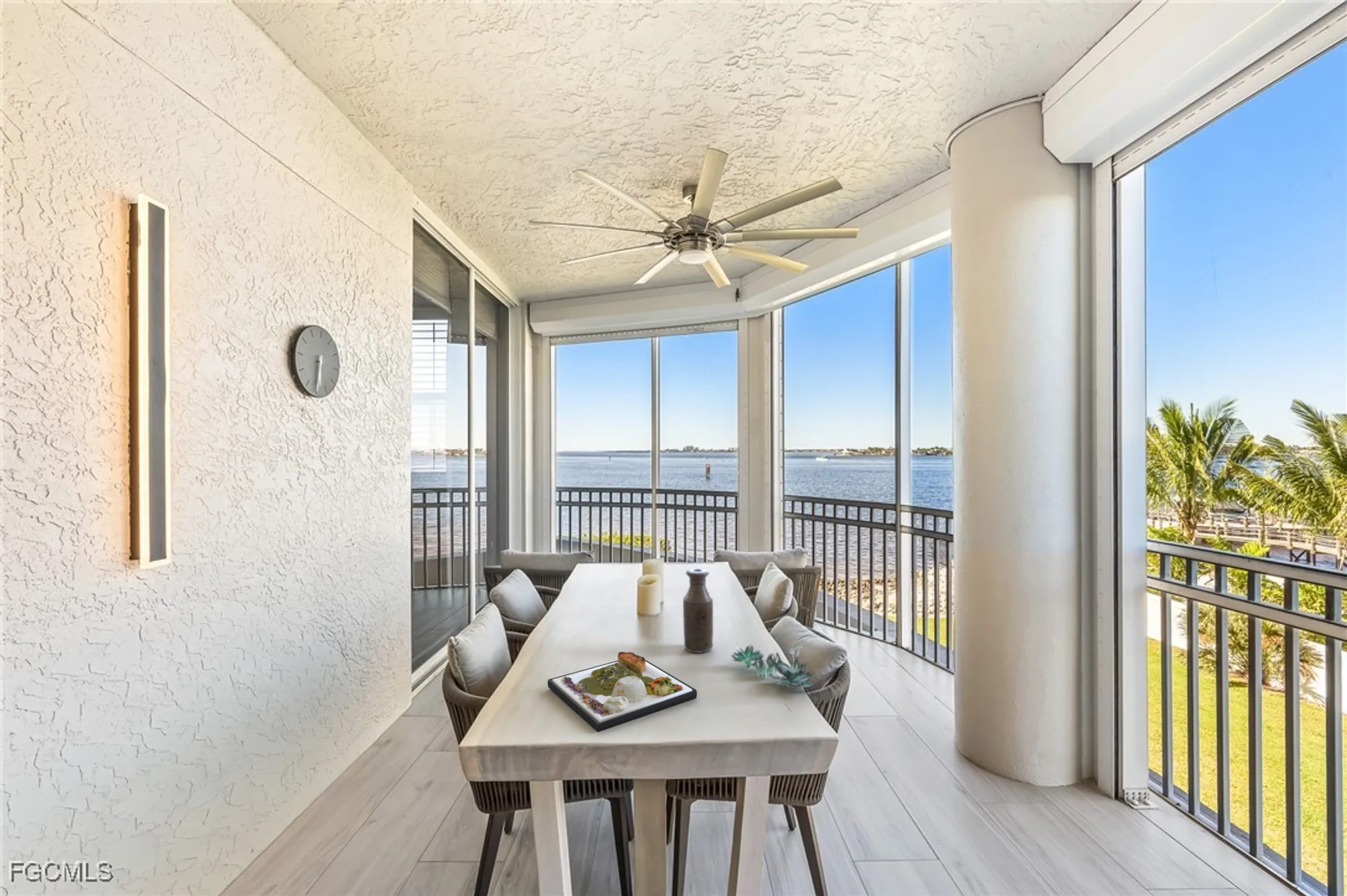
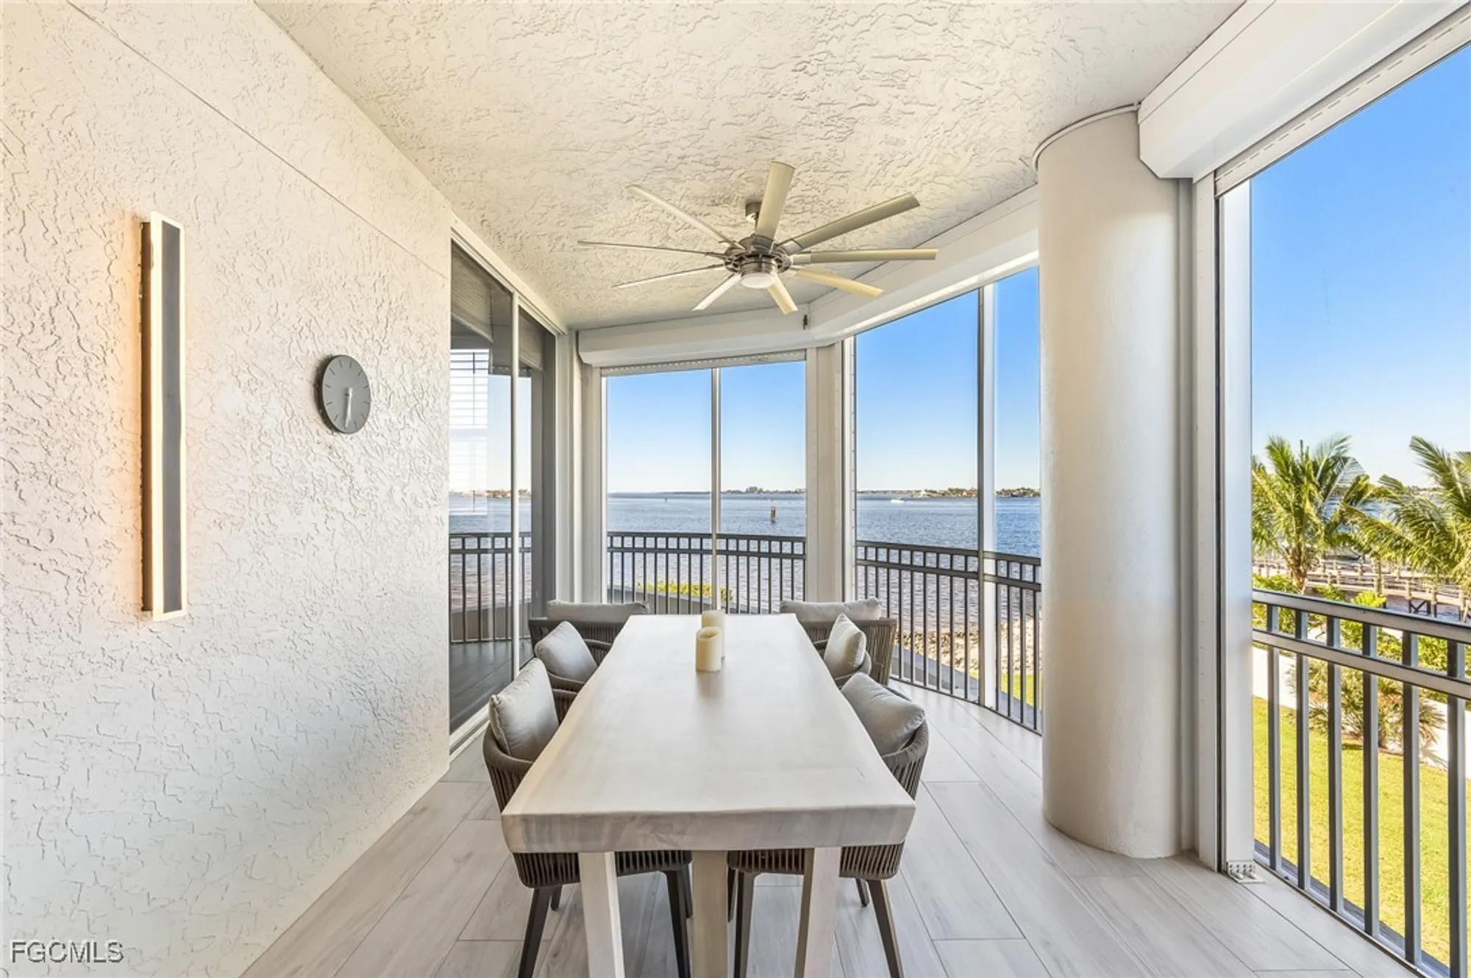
- succulent plant (771, 656)
- dinner plate (620, 683)
- bottle (698, 609)
